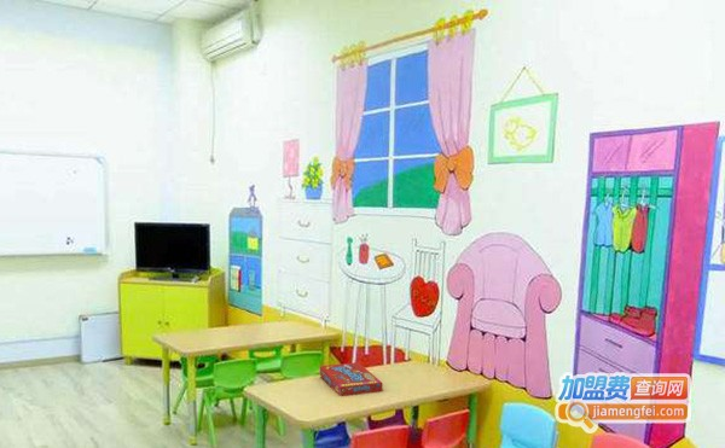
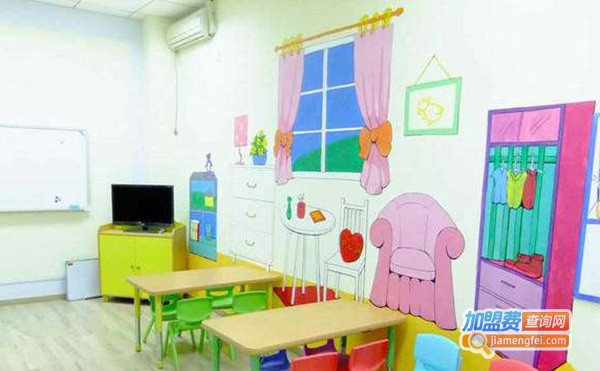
- snack box (349, 378)
